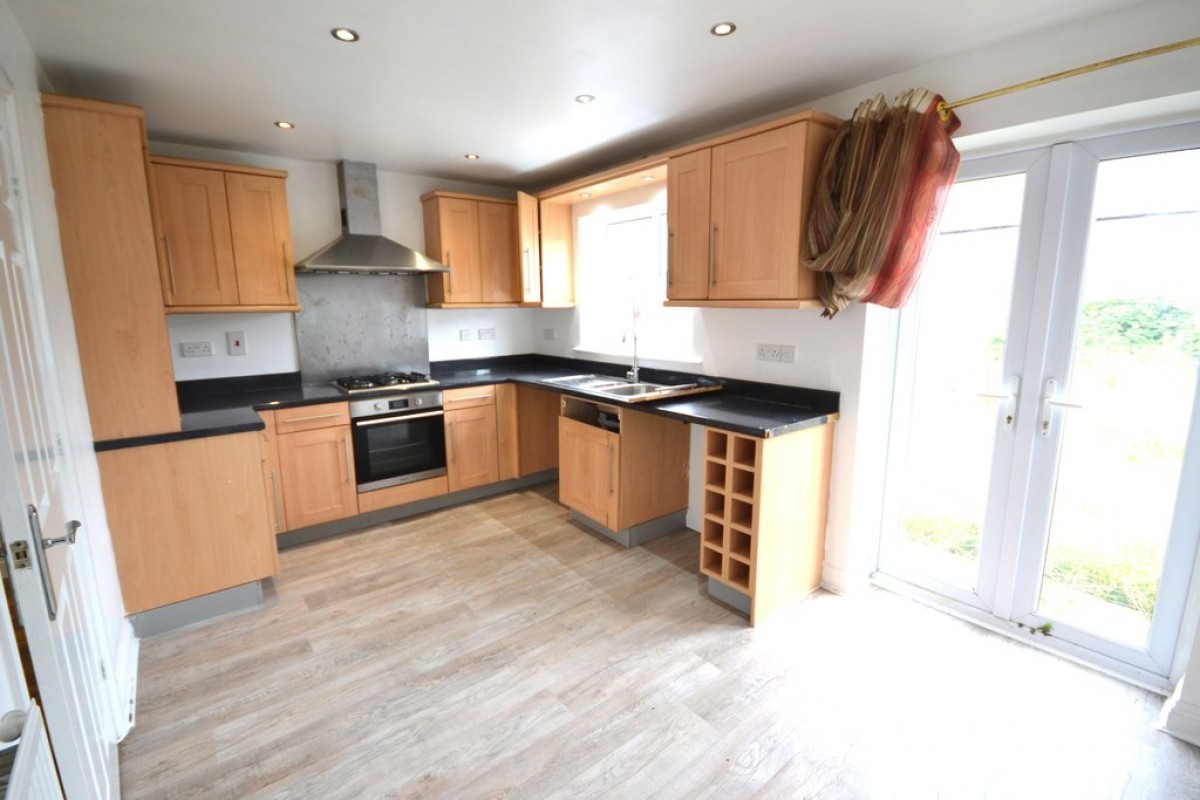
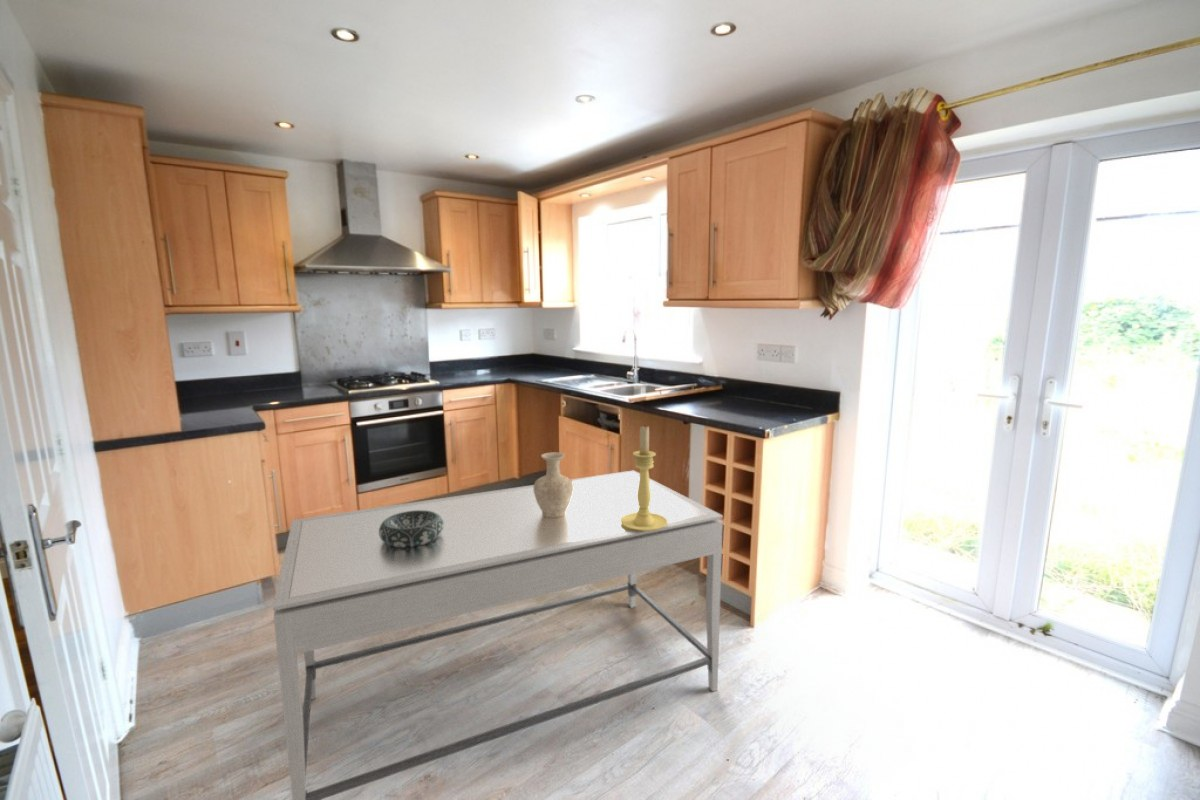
+ vase (553, 484)
+ decorative bowl (411, 527)
+ candle holder (644, 474)
+ dining table (513, 612)
